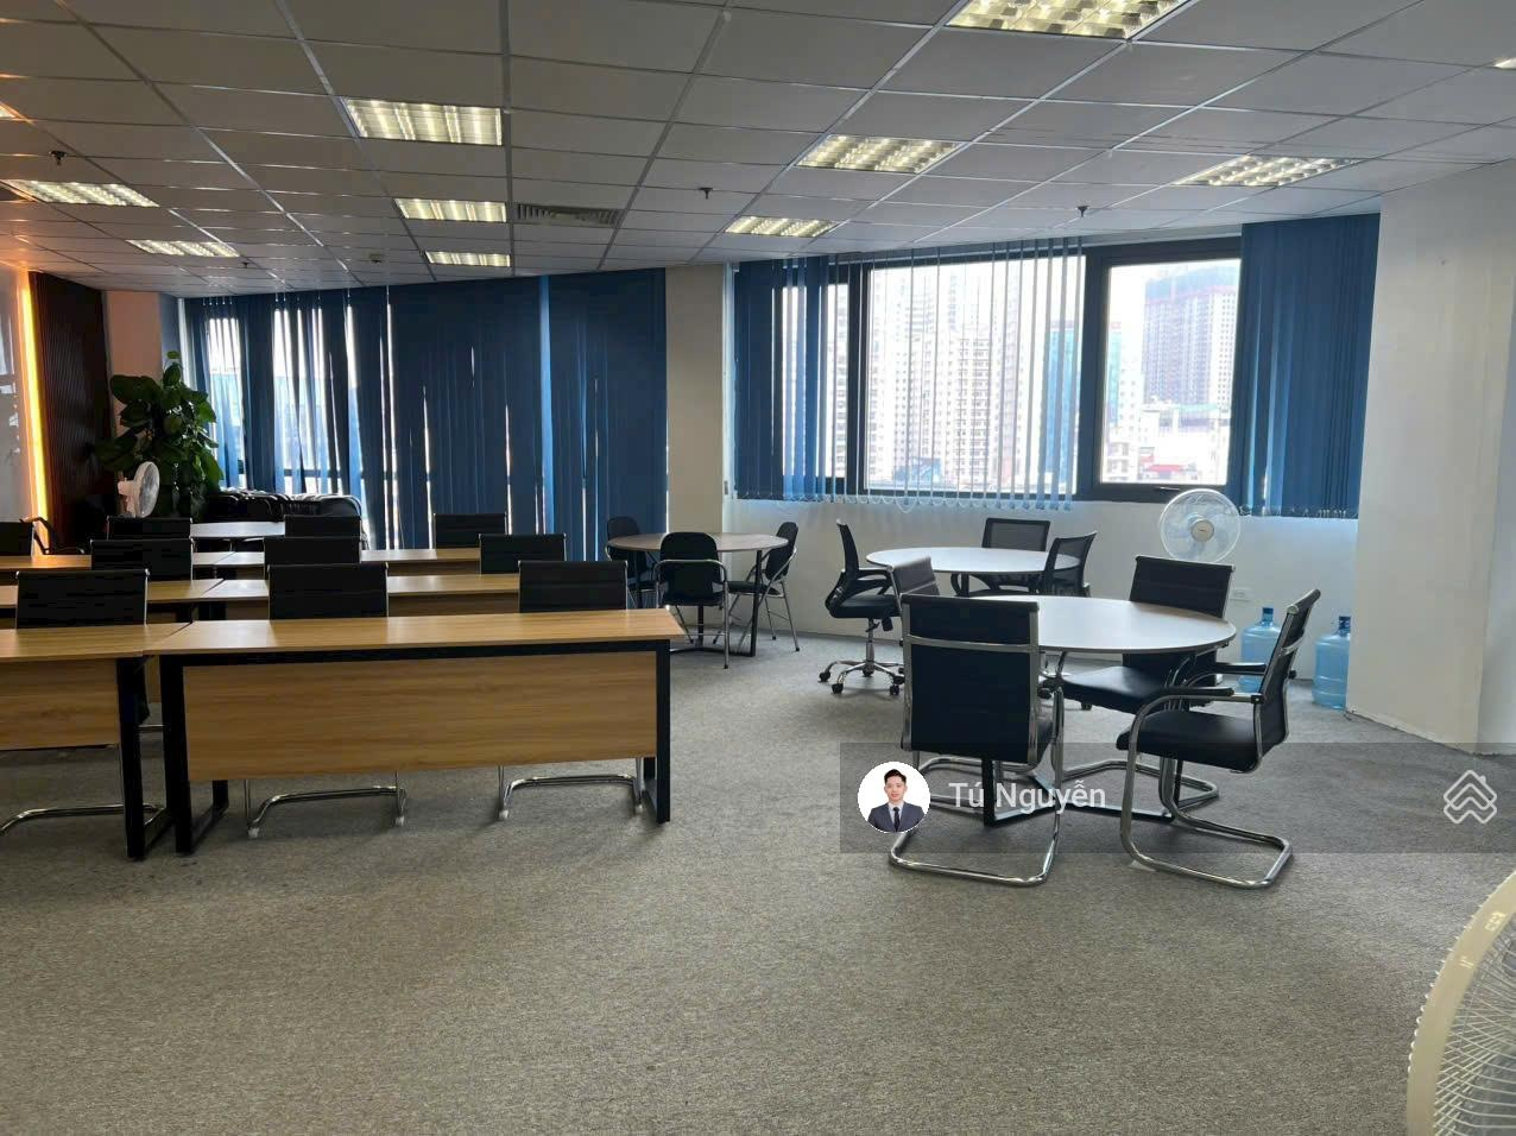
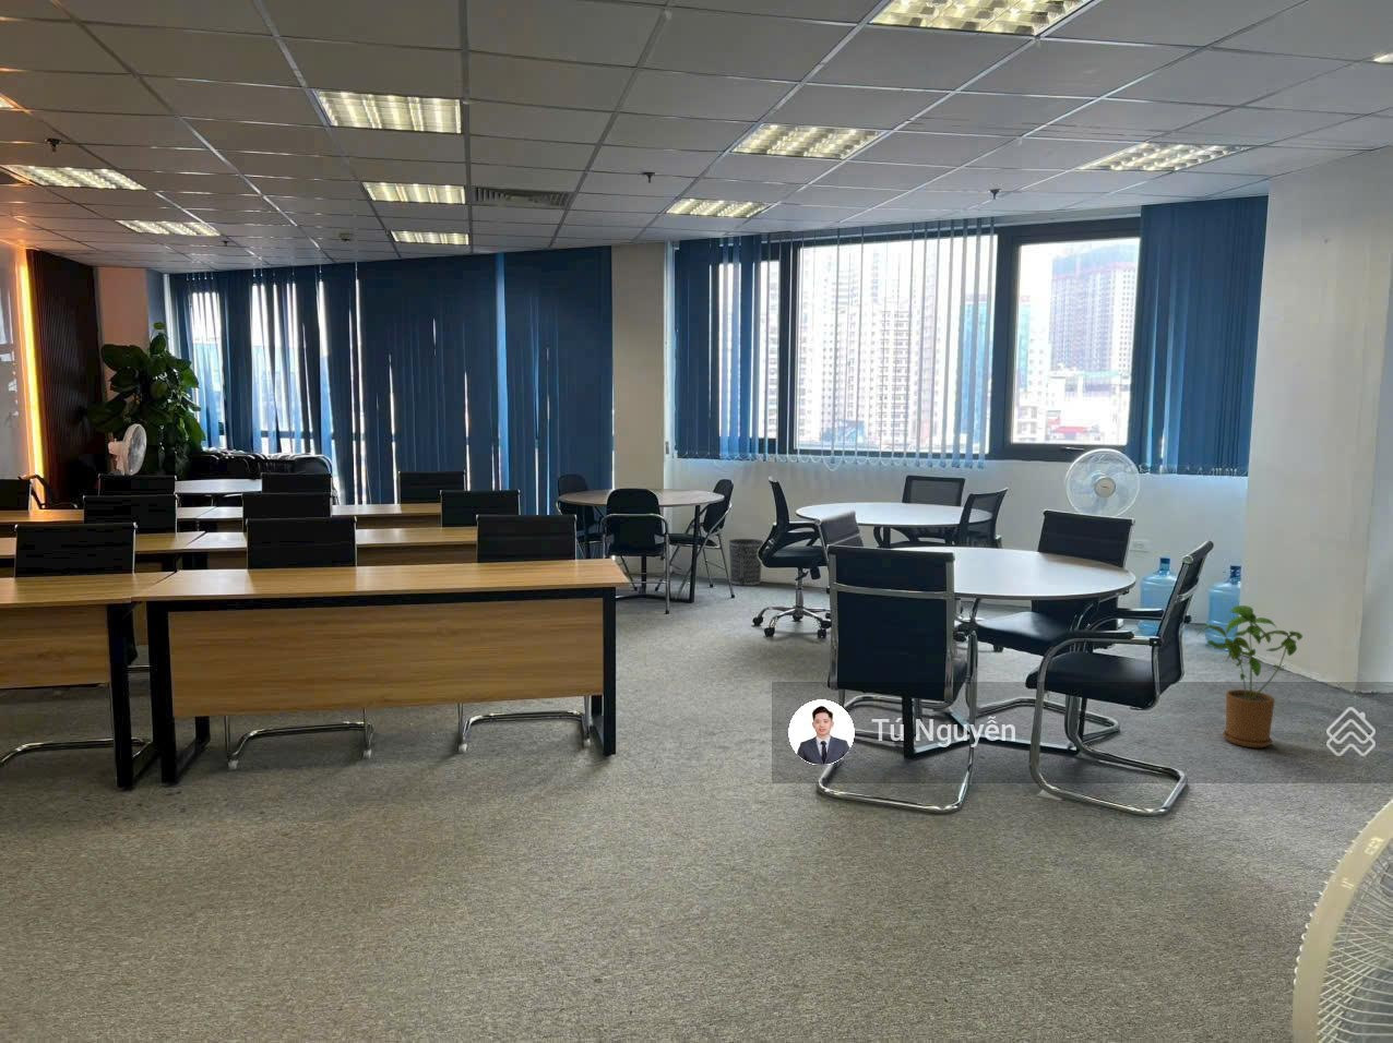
+ house plant (1244, 674)
+ wastebasket (745, 562)
